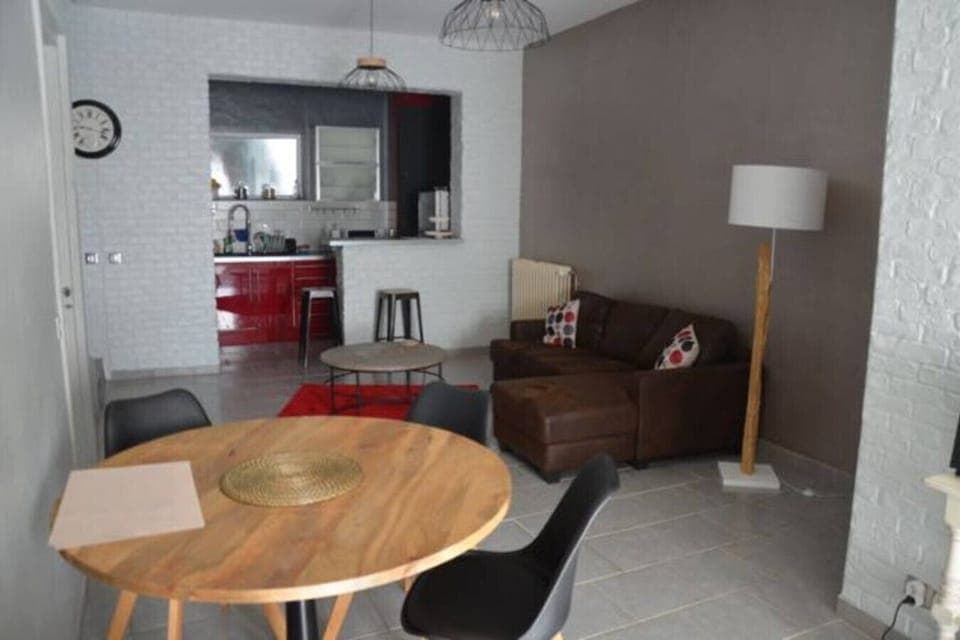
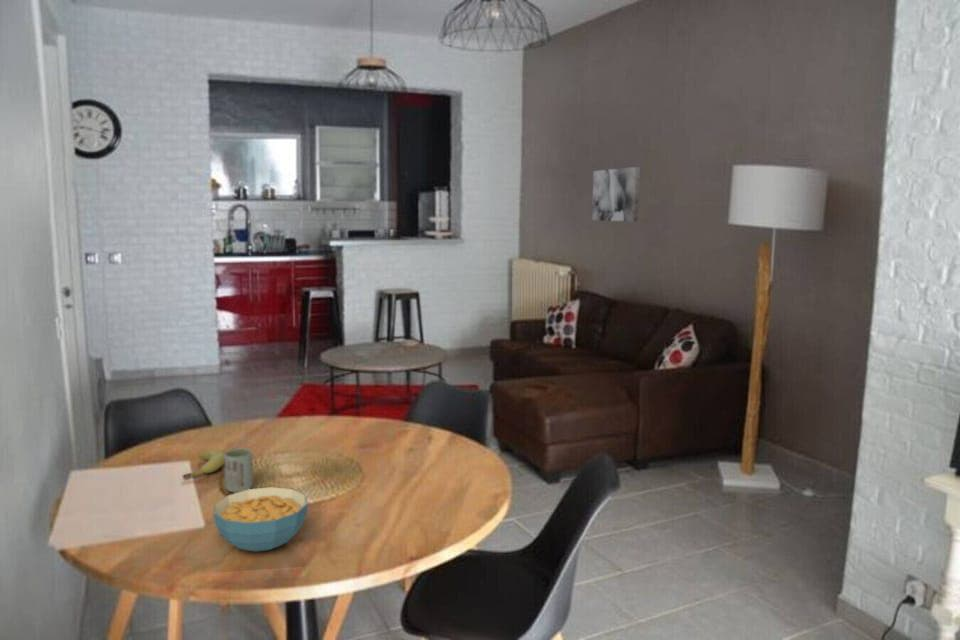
+ cup (238, 471)
+ wall art (614, 195)
+ cereal bowl (261, 525)
+ fruit (207, 462)
